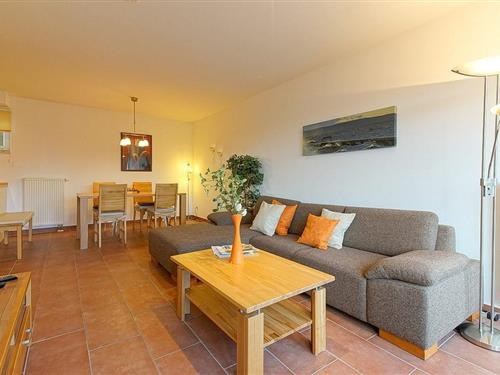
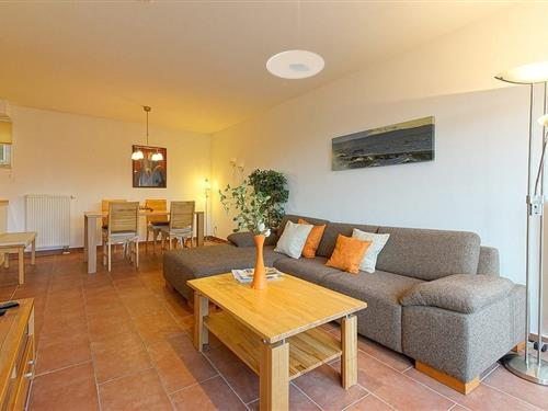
+ ceiling light (295, 62)
